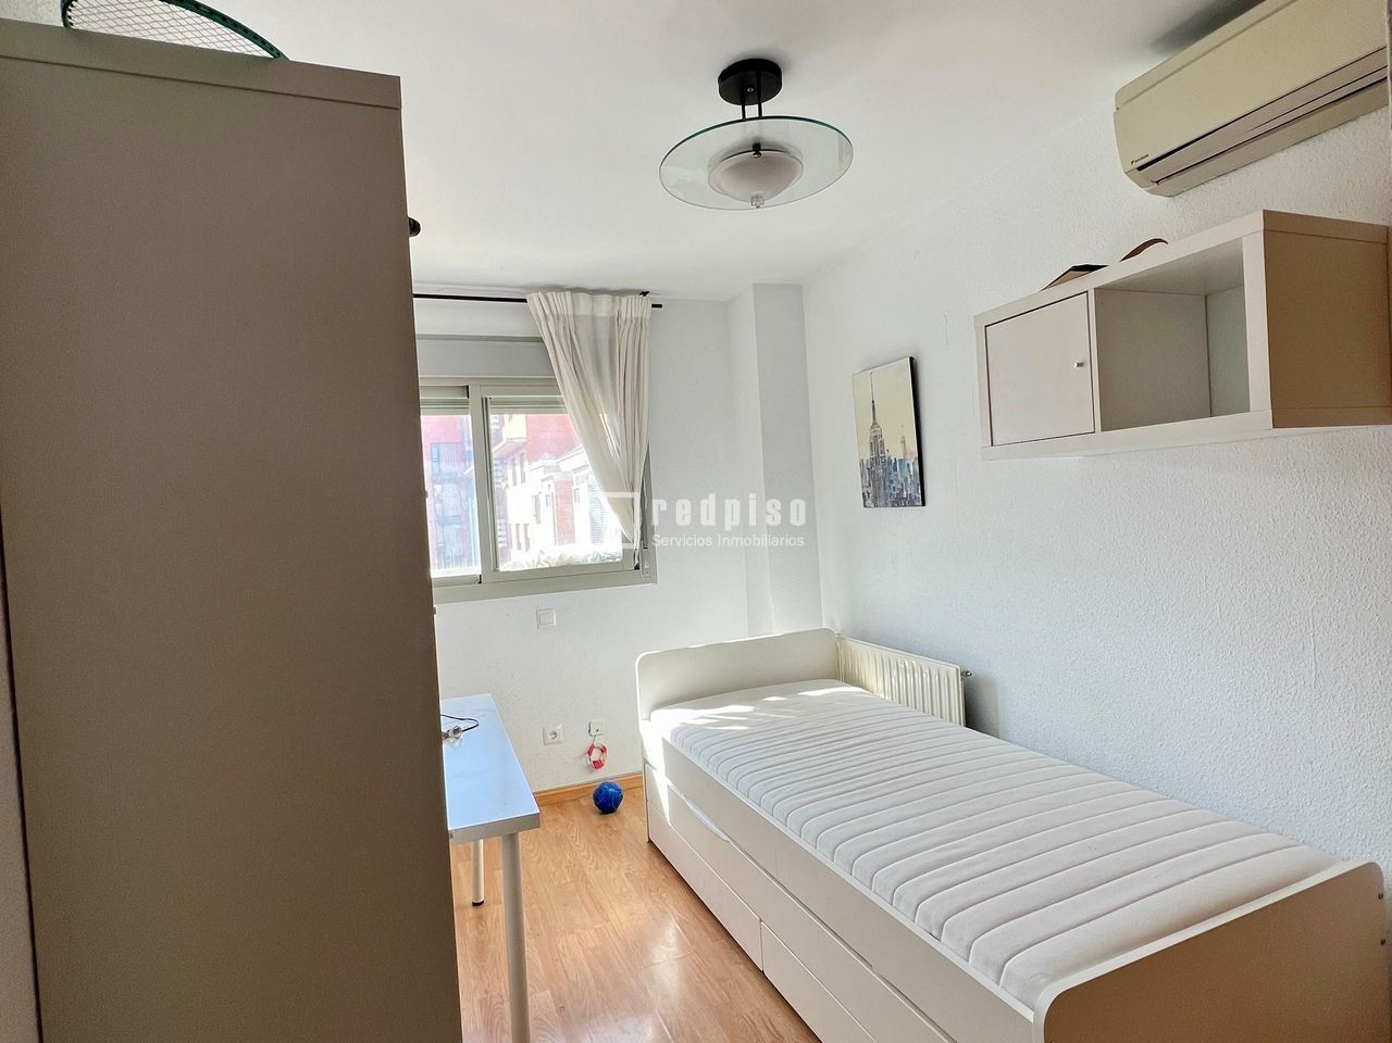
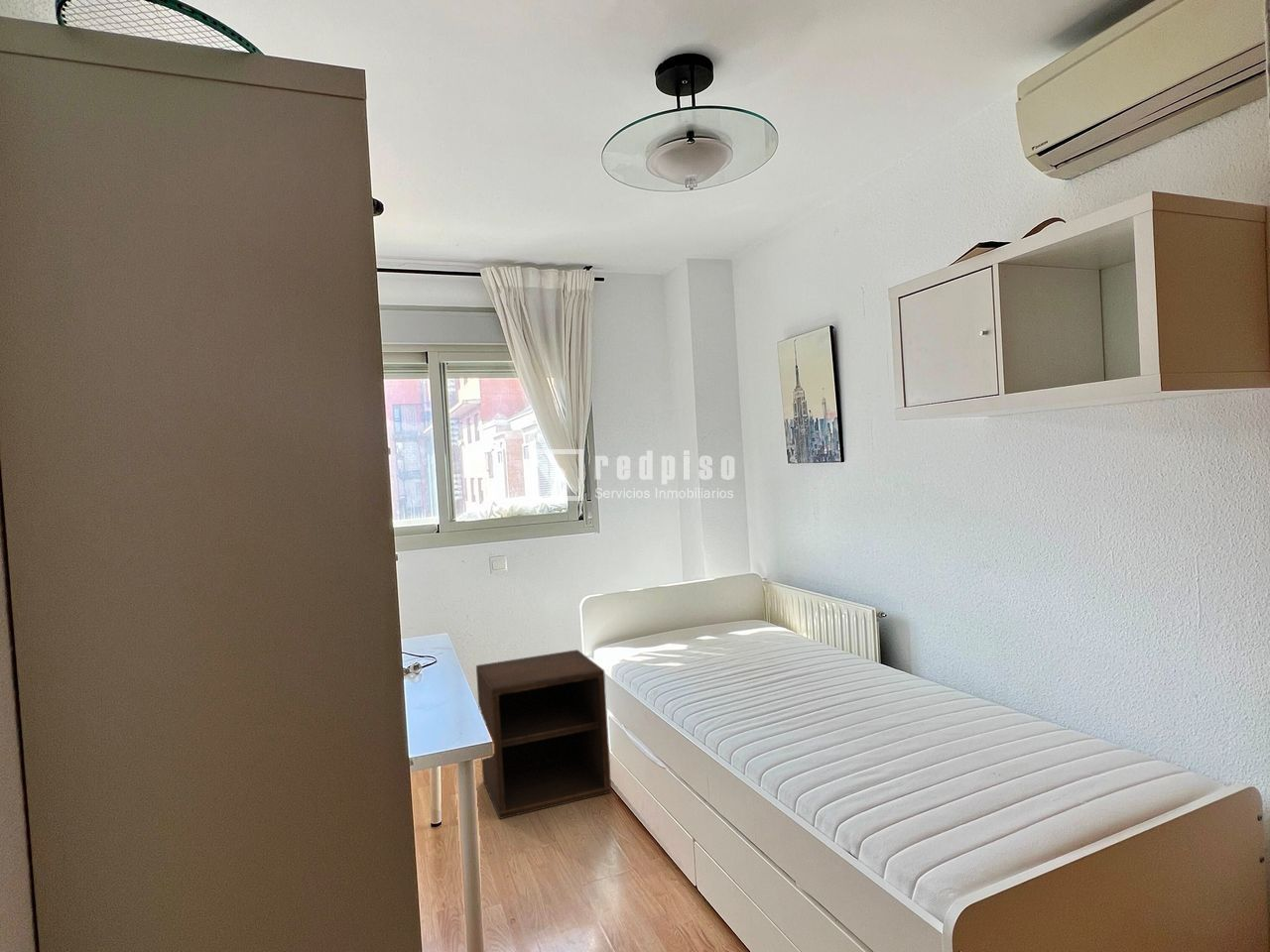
+ nightstand (541, 727)
